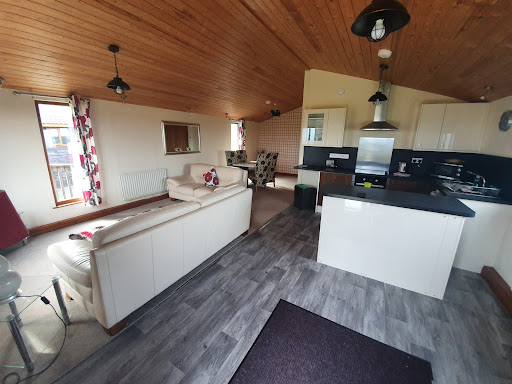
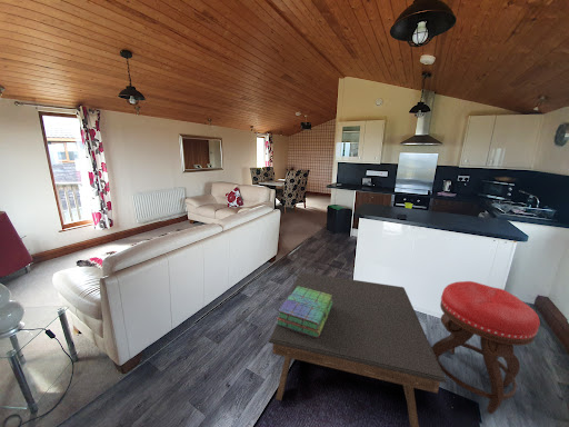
+ coffee table (346, 336)
+ stool (480, 338)
+ stack of books (306, 308)
